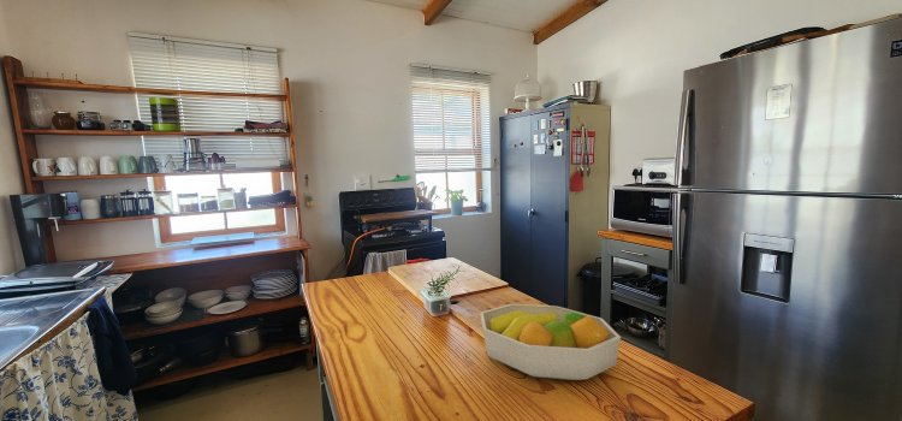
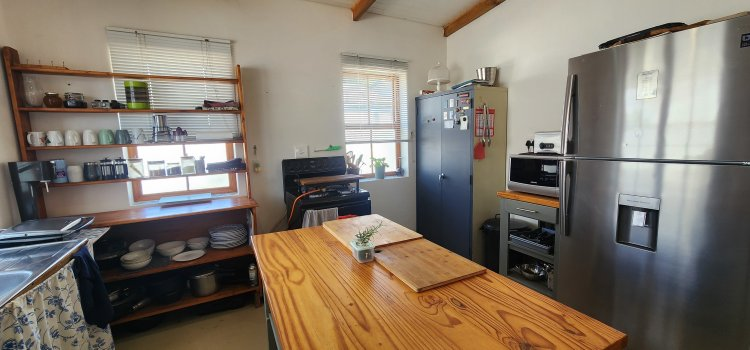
- fruit bowl (544, 333)
